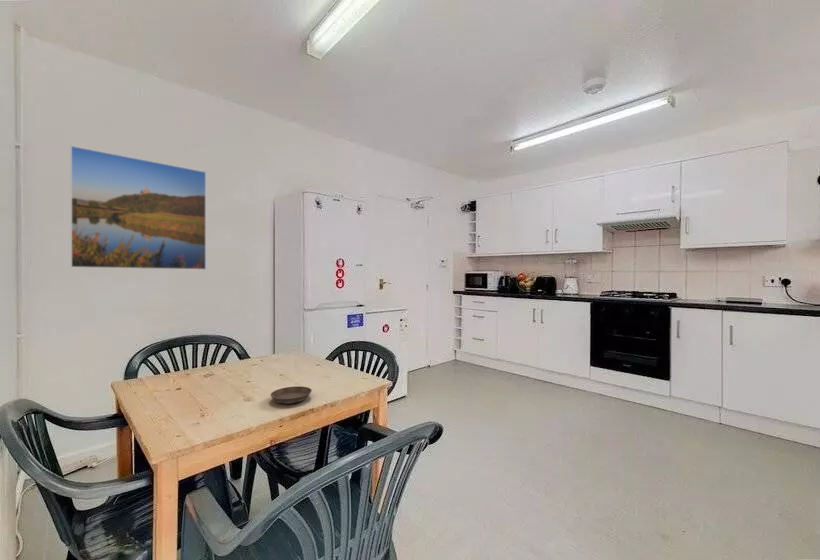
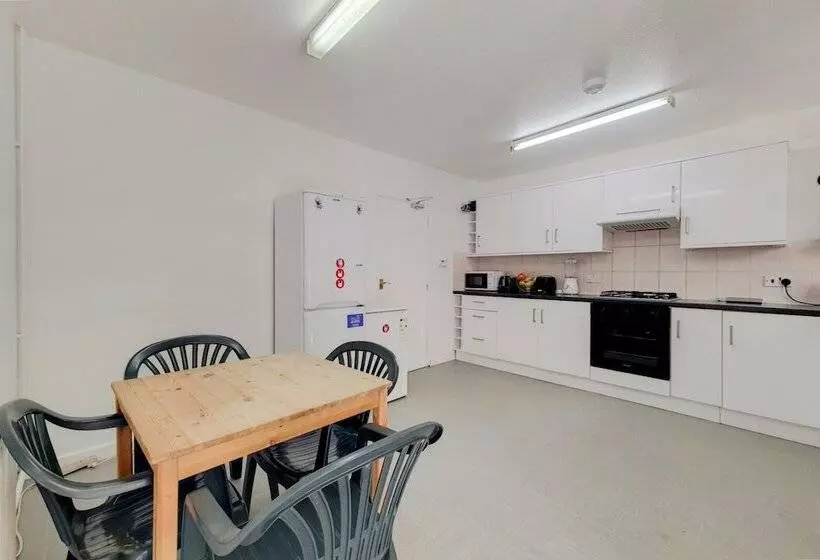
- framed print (145, 214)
- saucer (291, 395)
